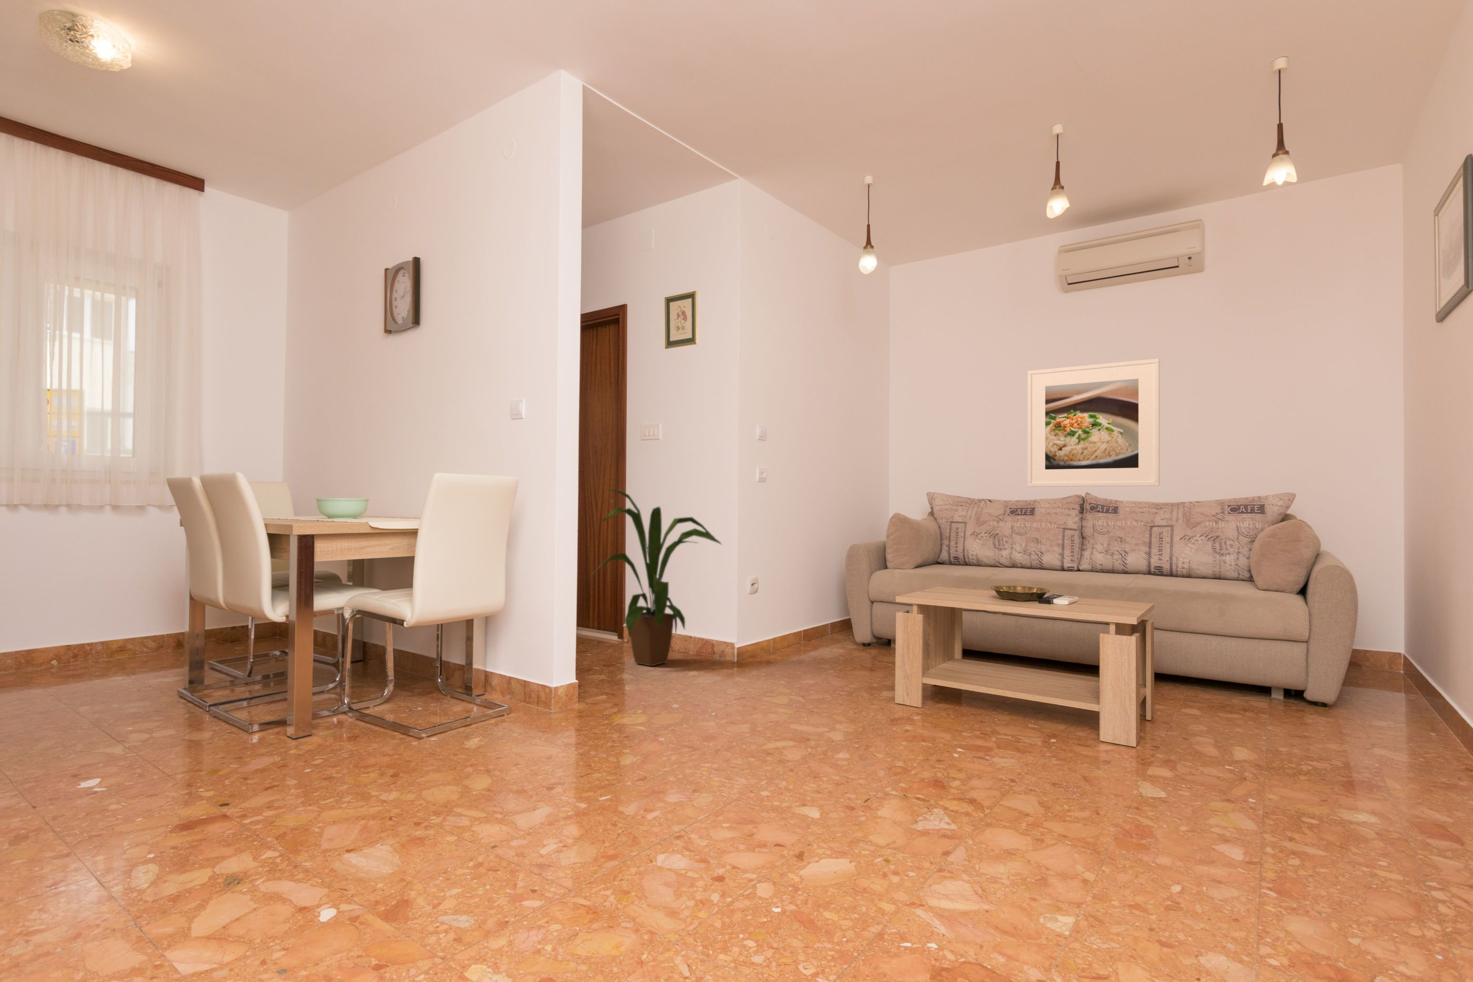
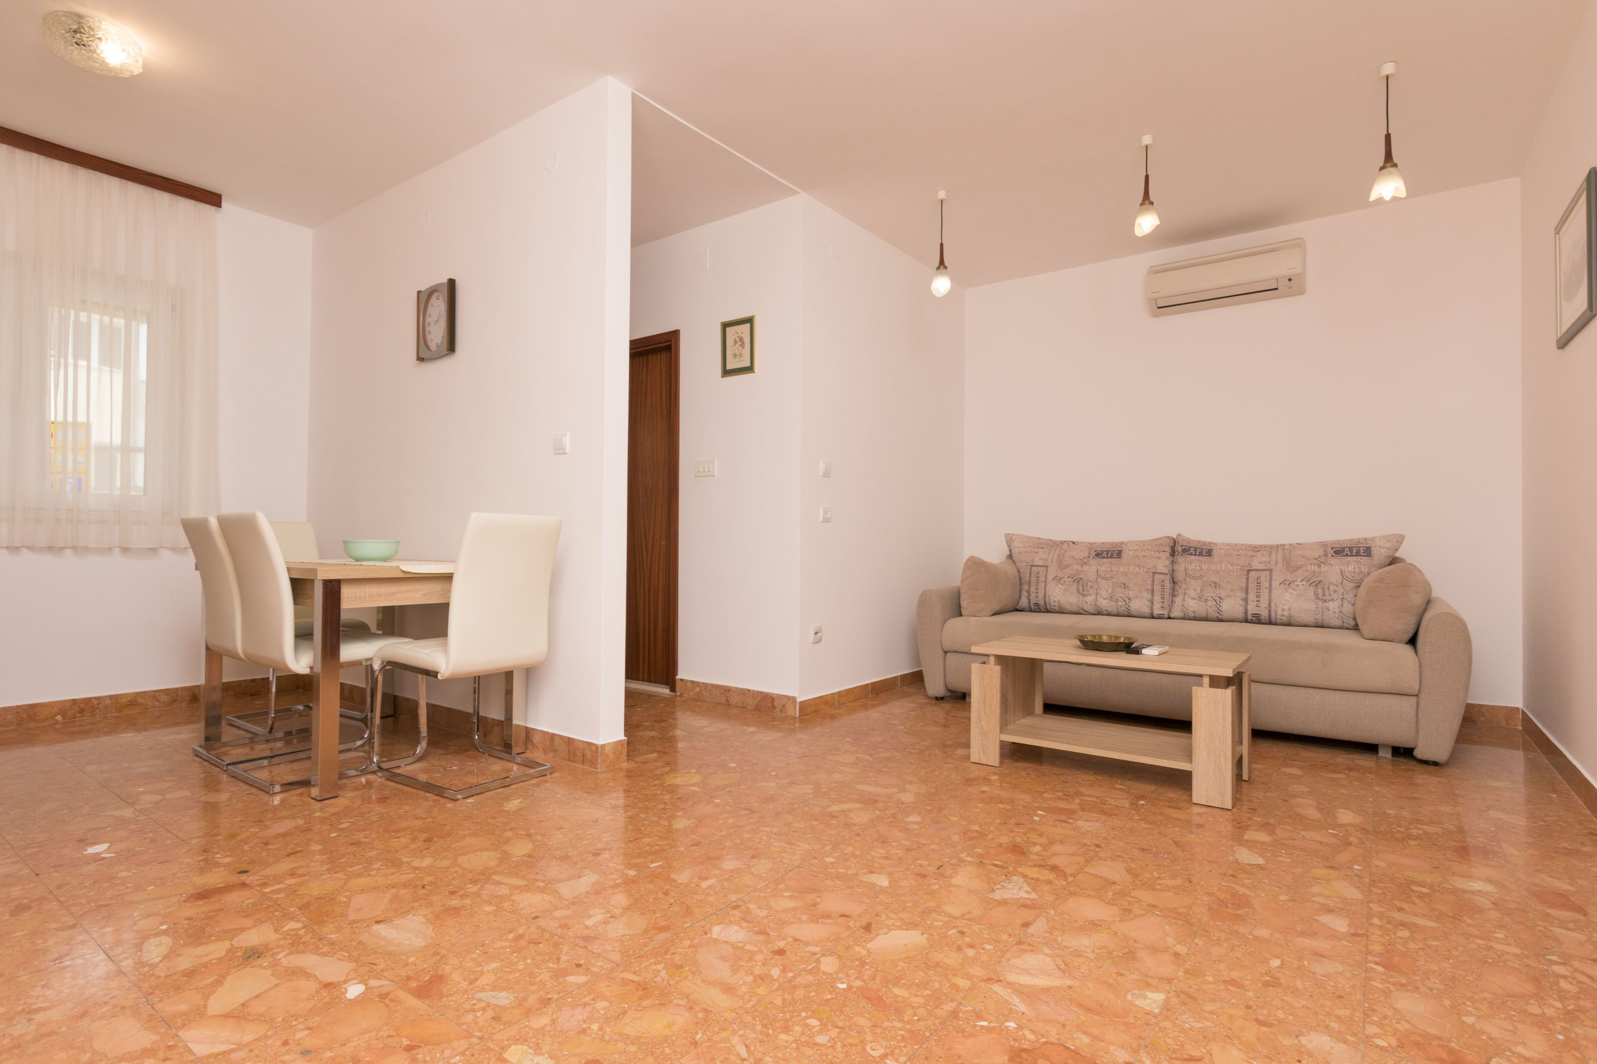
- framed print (1091, 425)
- house plant (661, 576)
